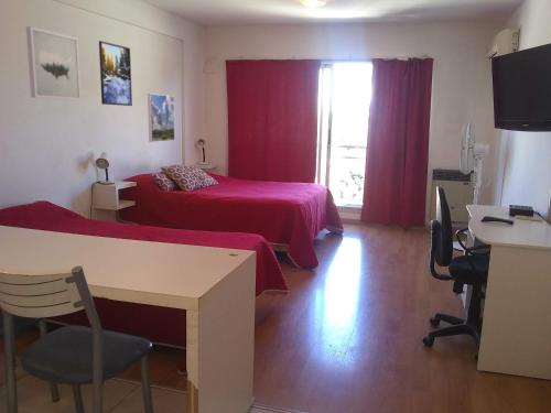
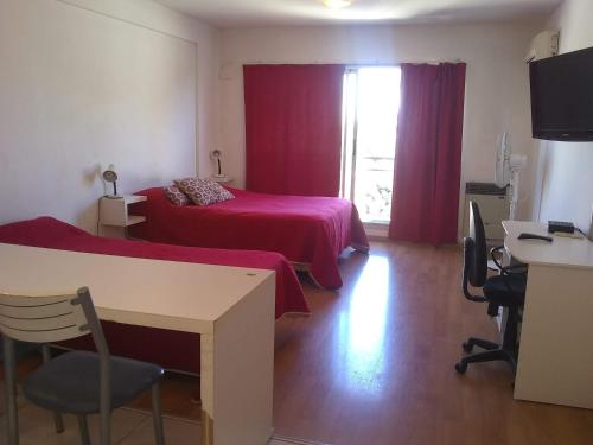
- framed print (161, 118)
- wall art (55, 66)
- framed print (116, 75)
